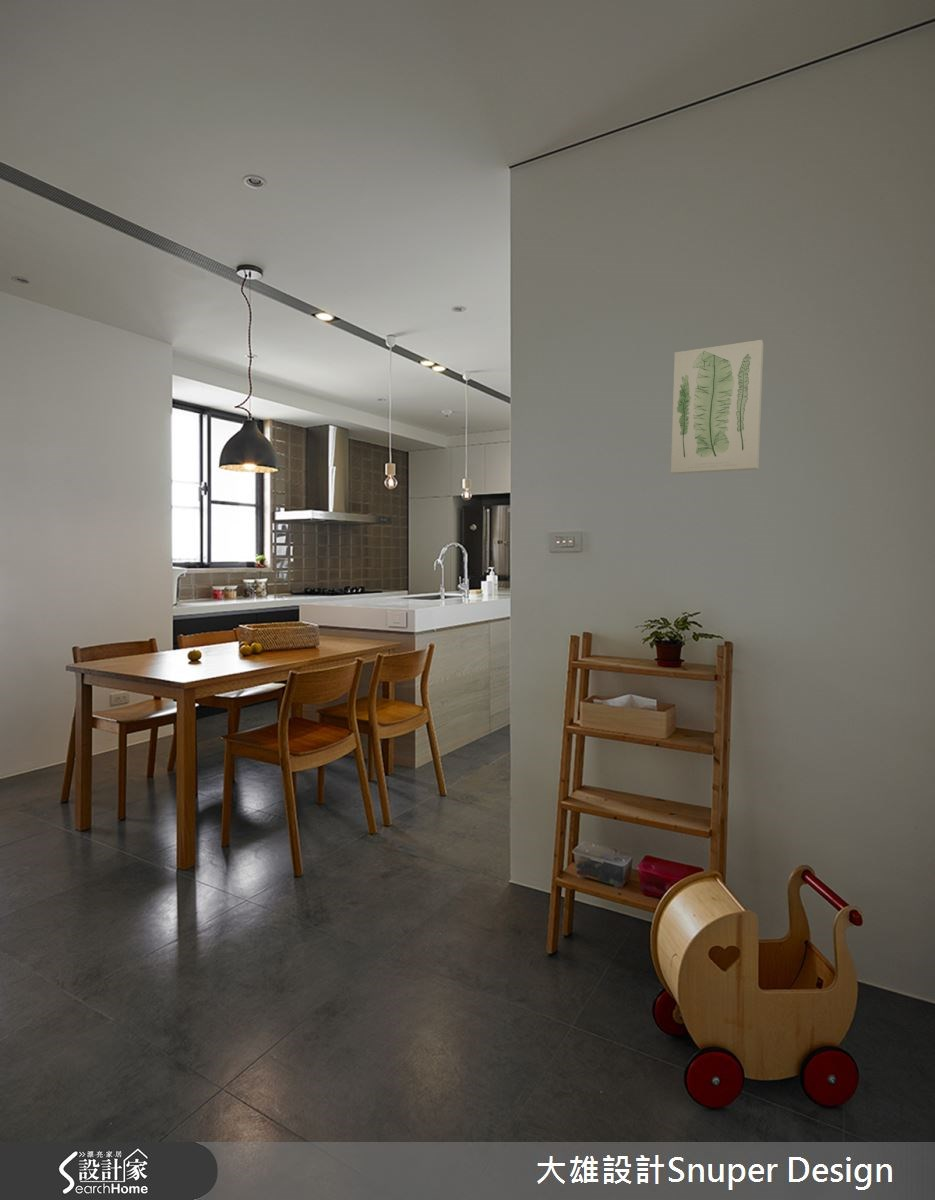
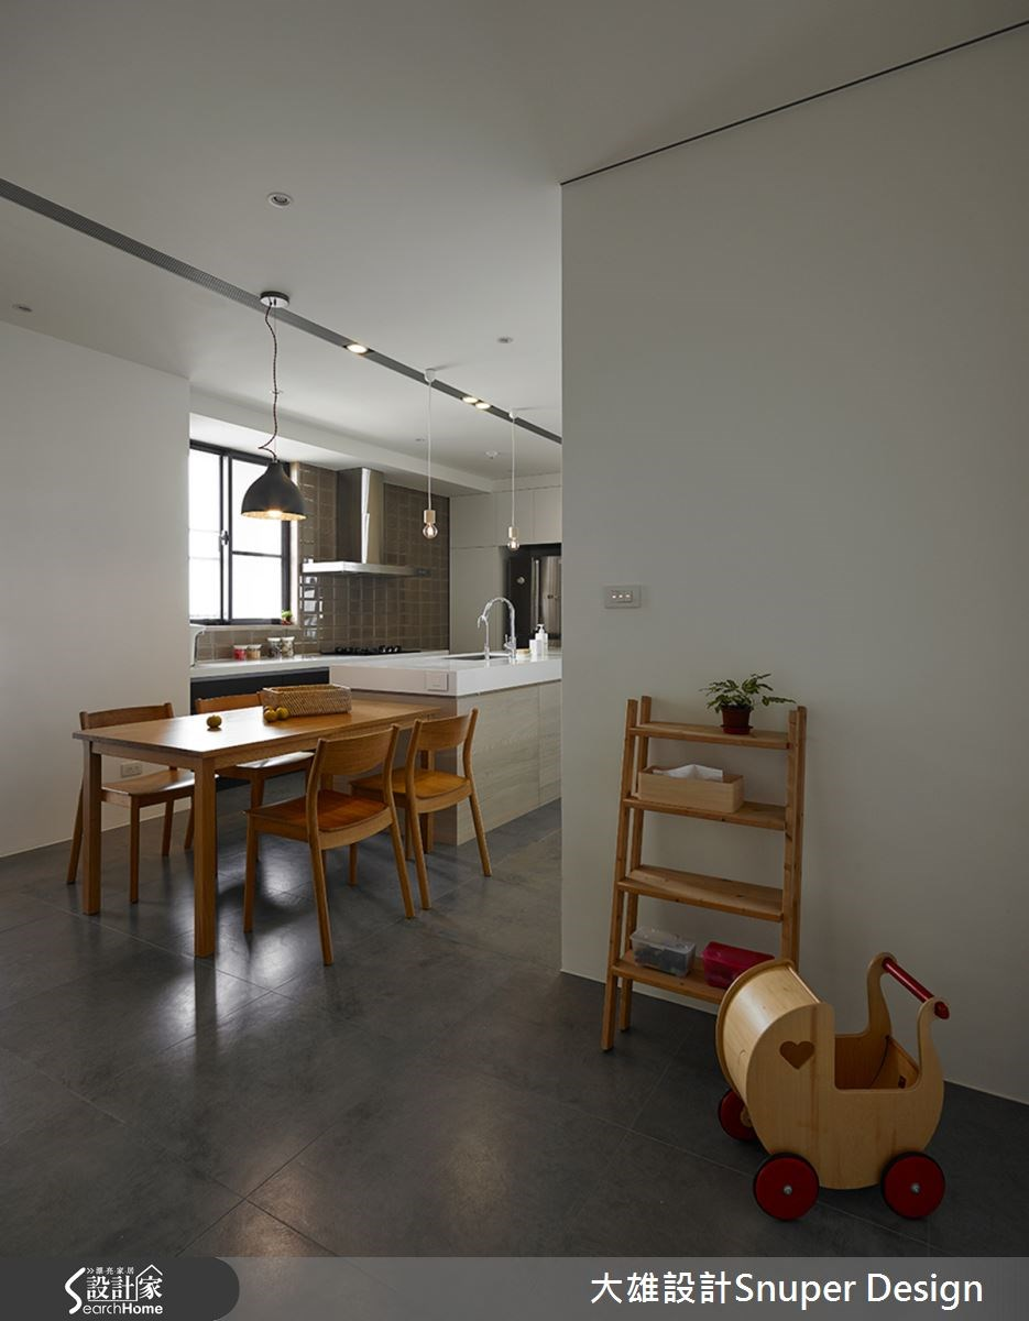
- wall art (715, 409)
